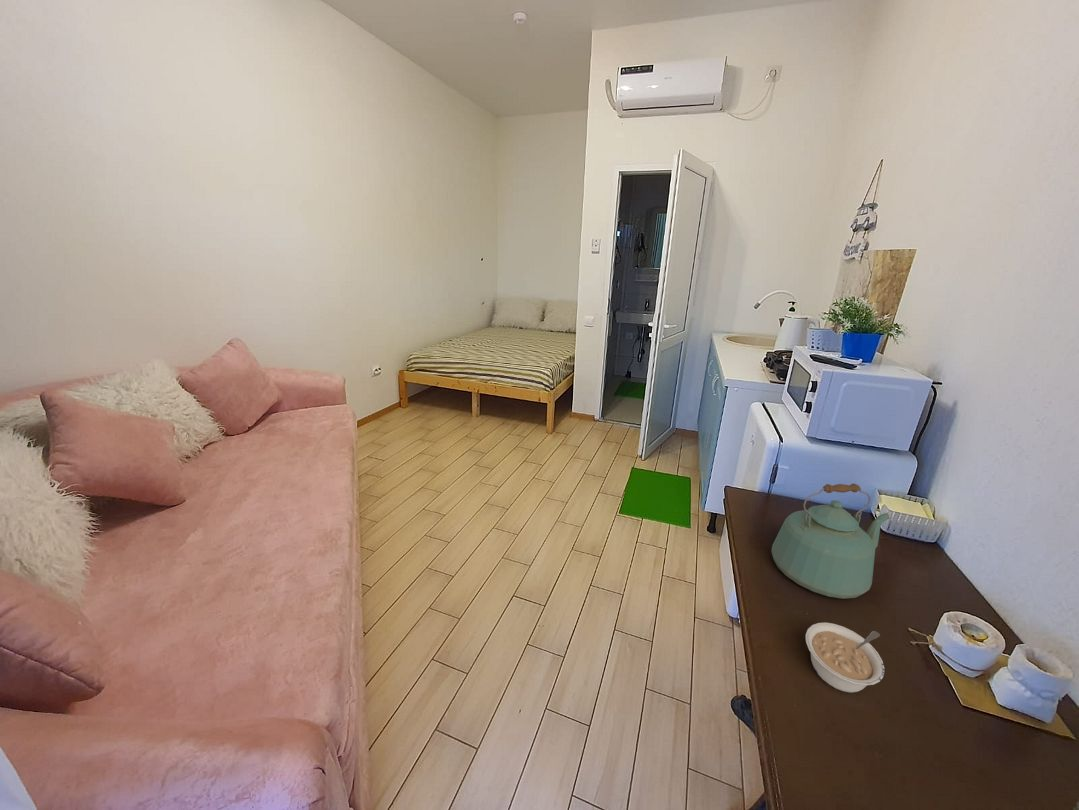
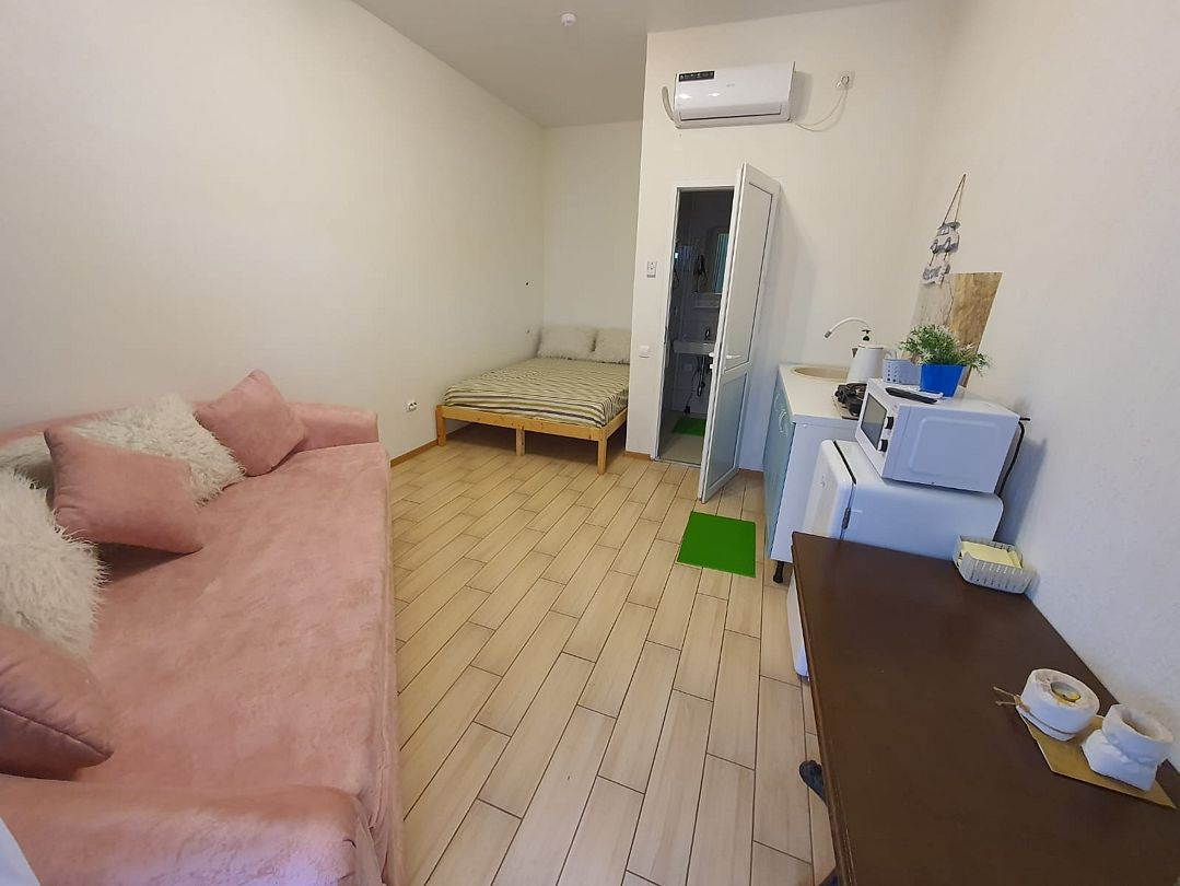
- kettle (837, 529)
- legume (840, 656)
